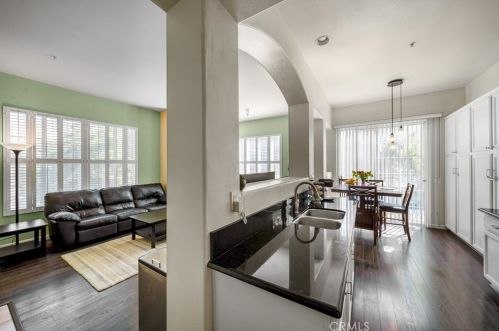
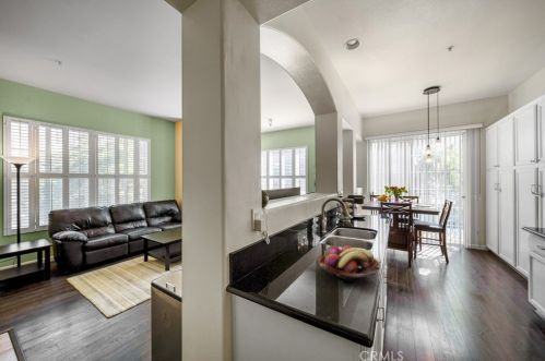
+ fruit basket (347, 260)
